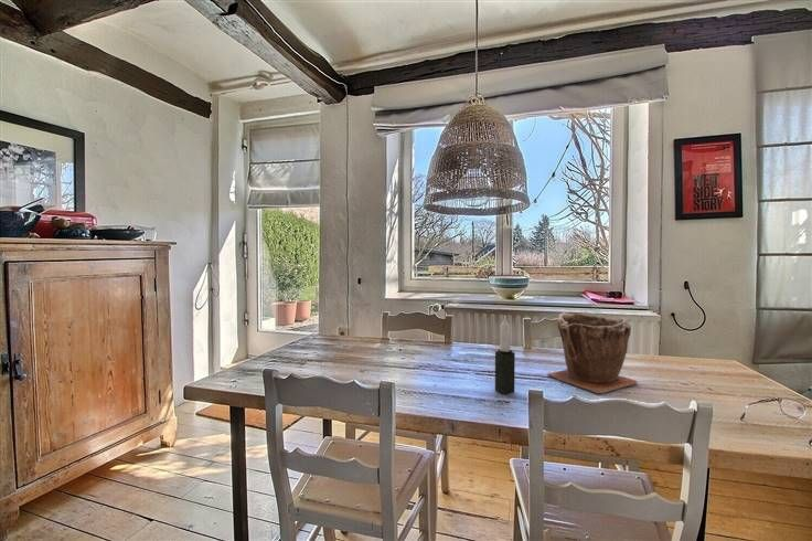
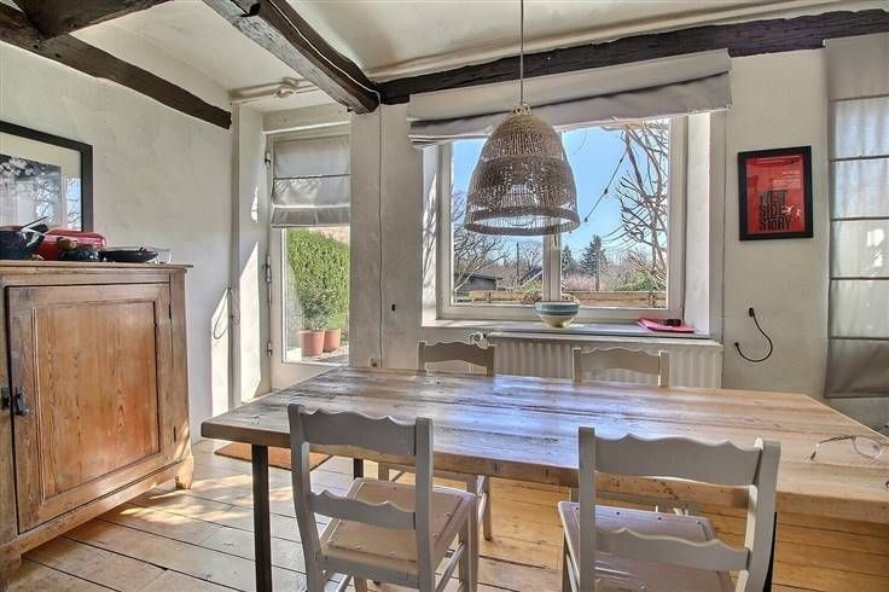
- candle (504, 352)
- plant pot (590, 348)
